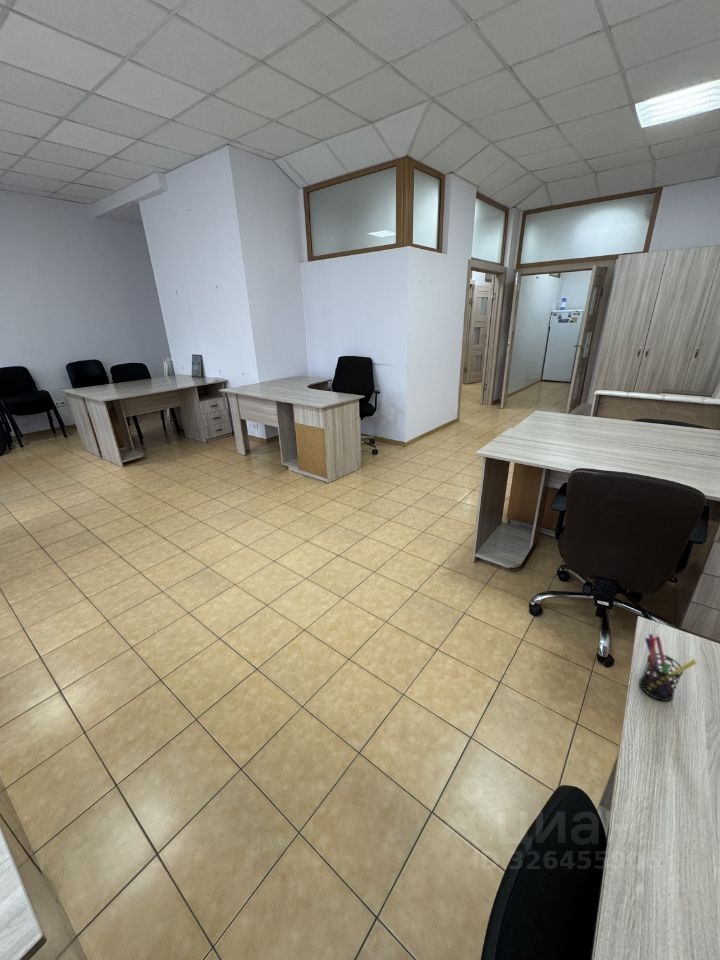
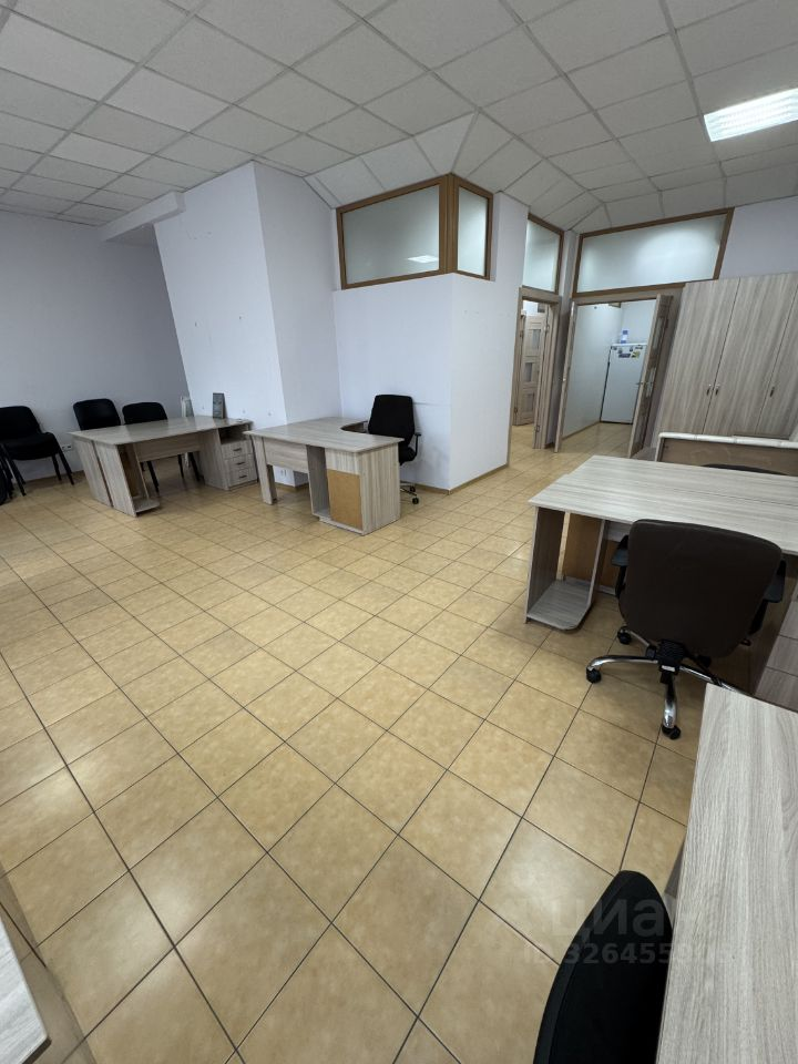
- pen holder (661, 668)
